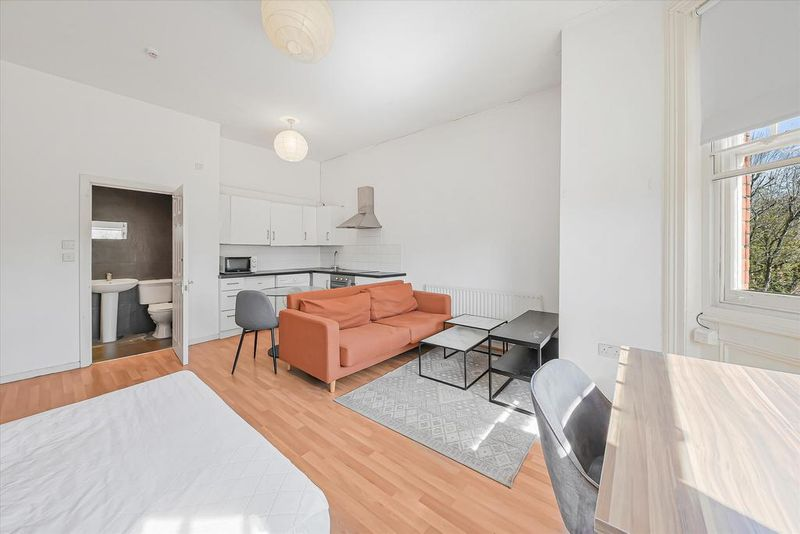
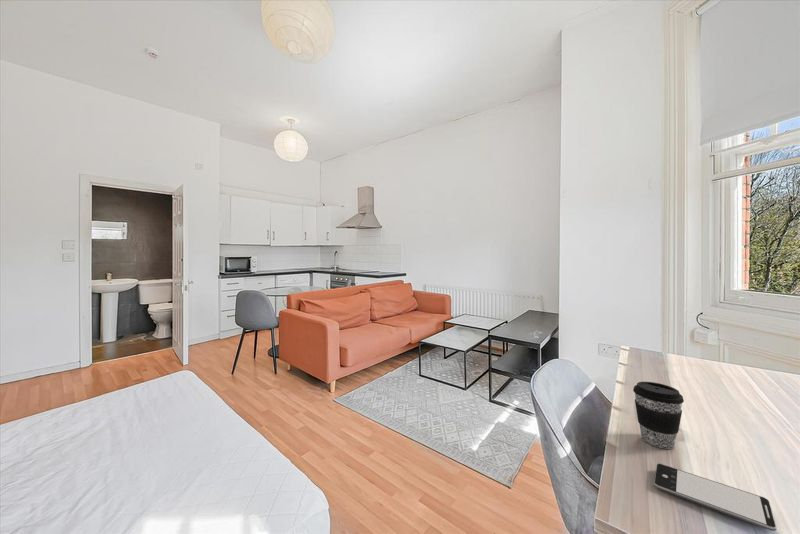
+ coffee cup (657, 414)
+ smartphone (708, 492)
